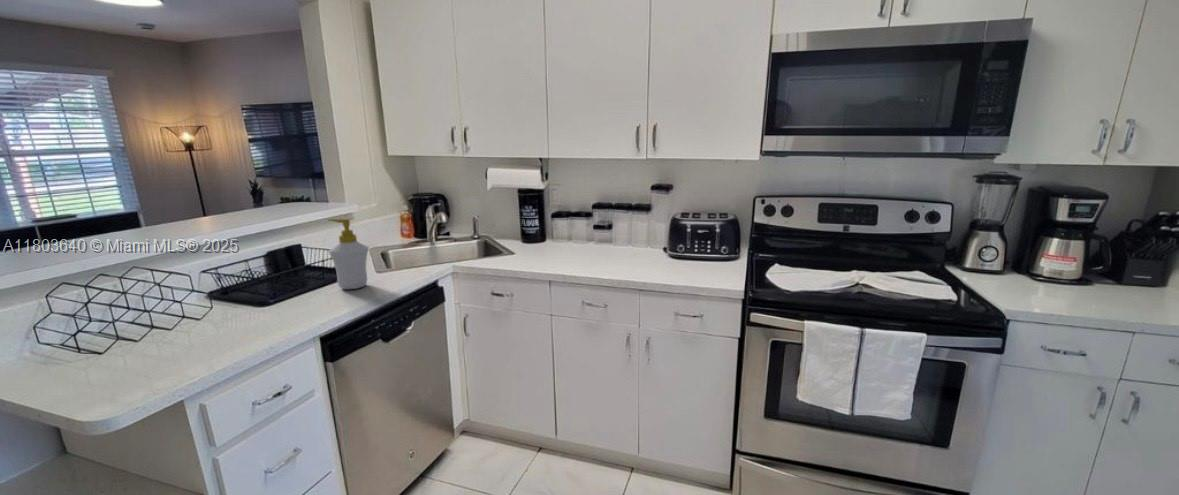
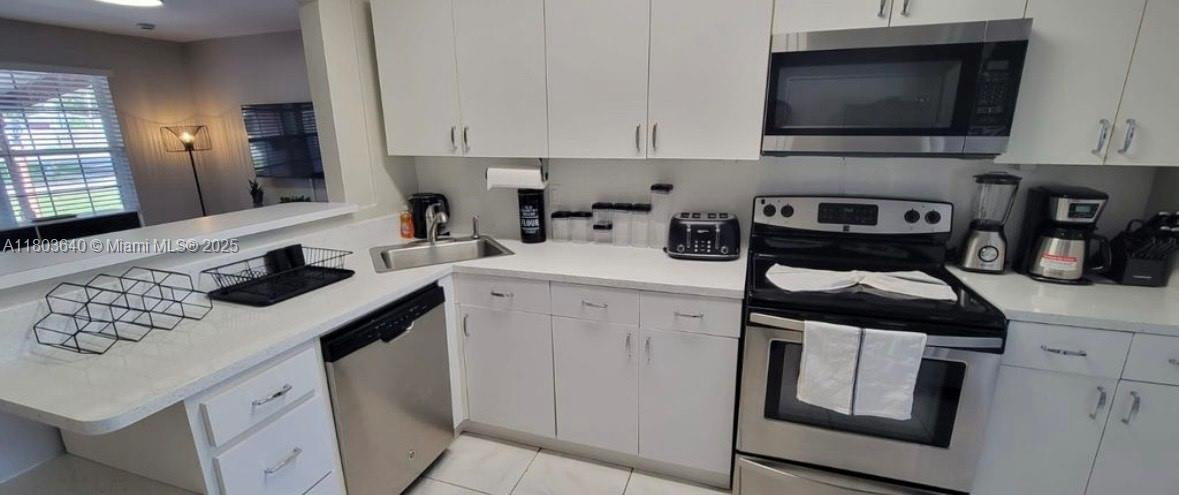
- soap bottle (349, 252)
